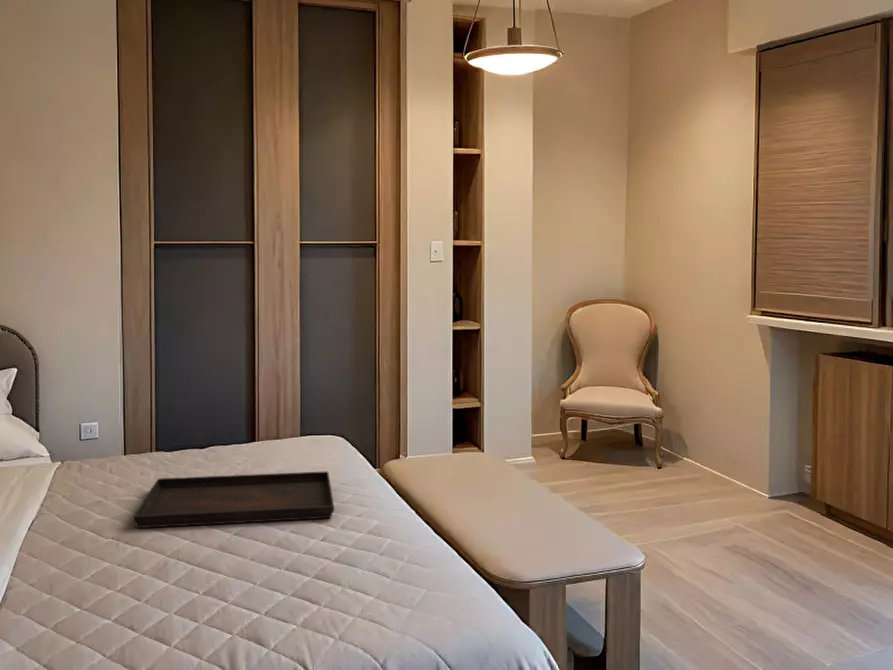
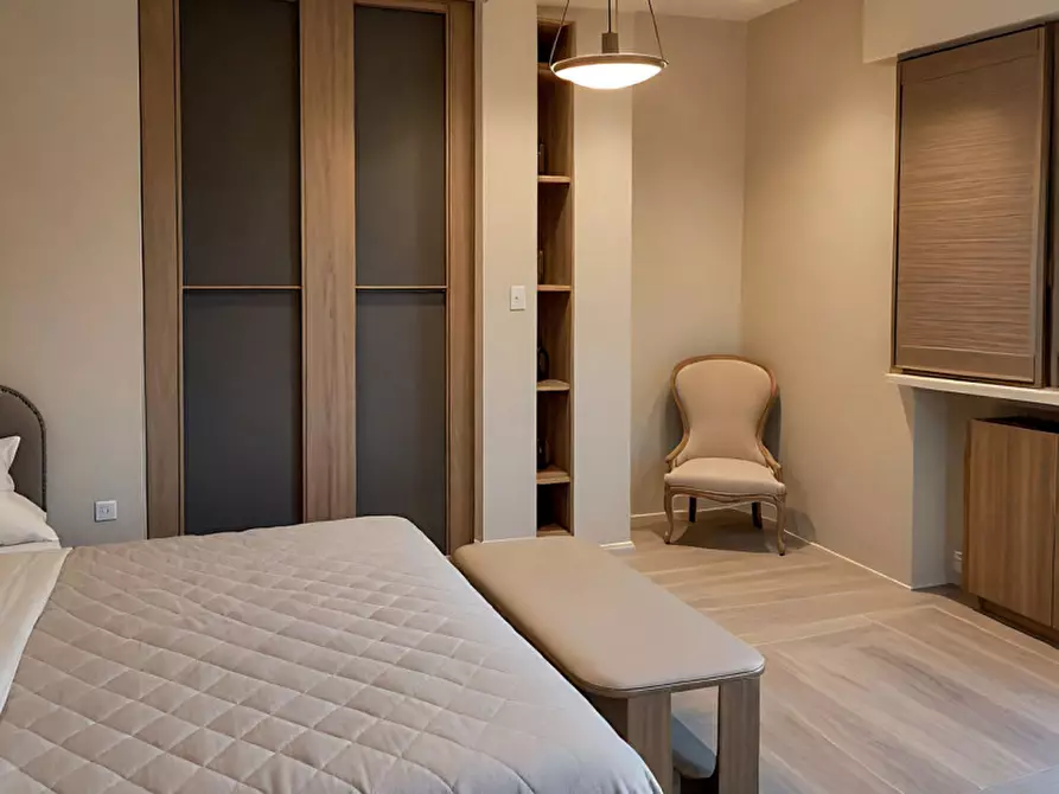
- serving tray (240, 497)
